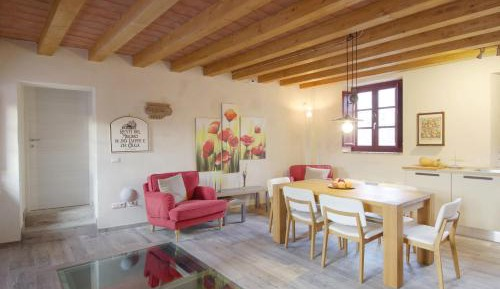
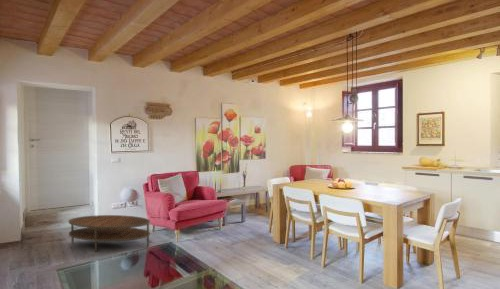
+ coffee table (109, 232)
